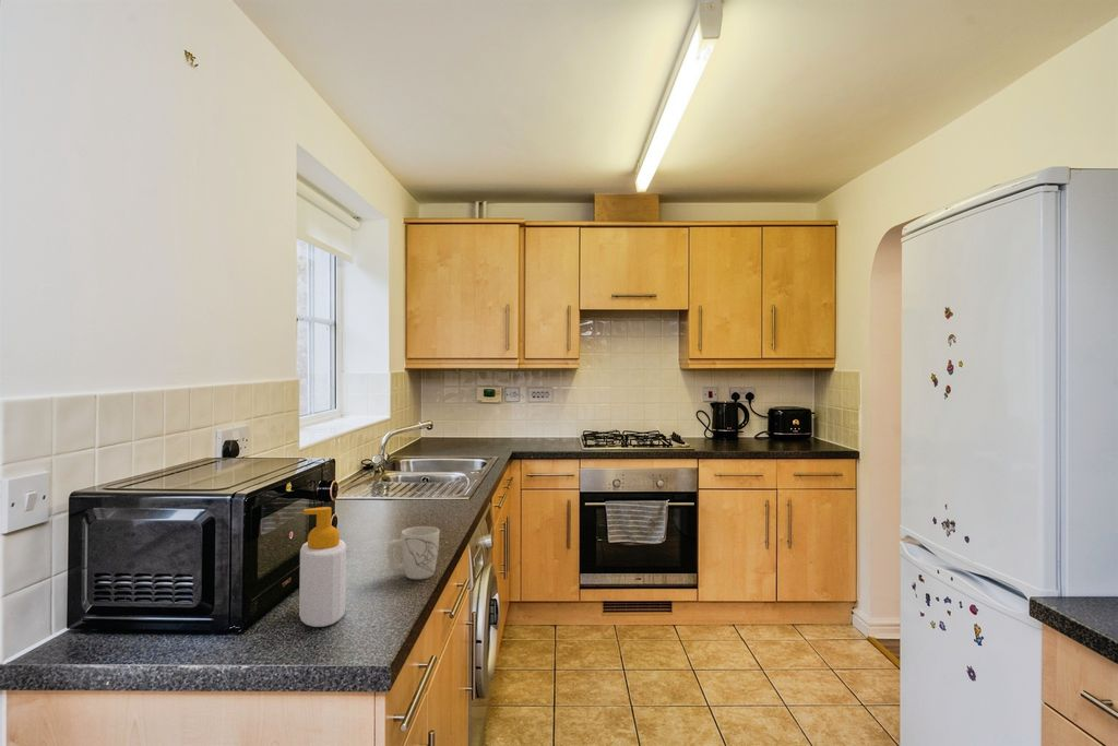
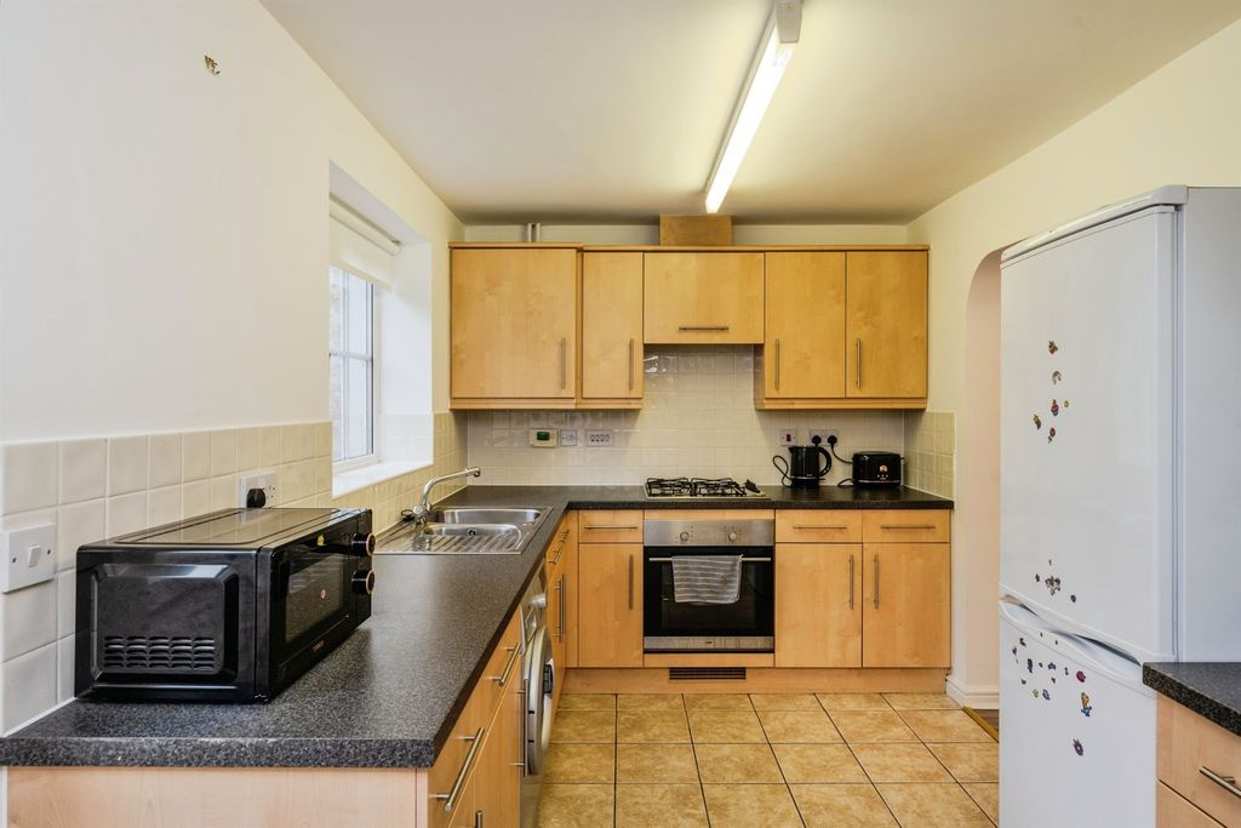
- mug (413, 553)
- soap bottle (323, 560)
